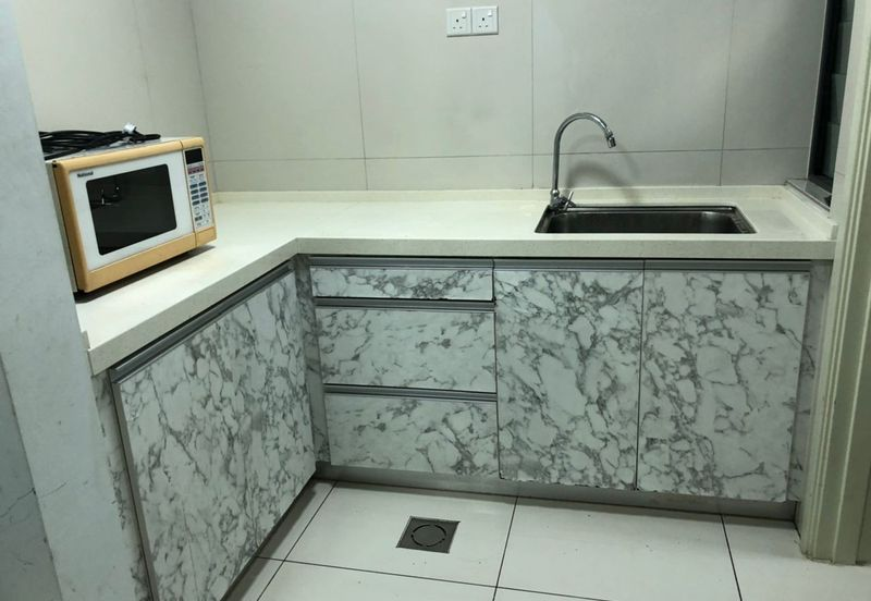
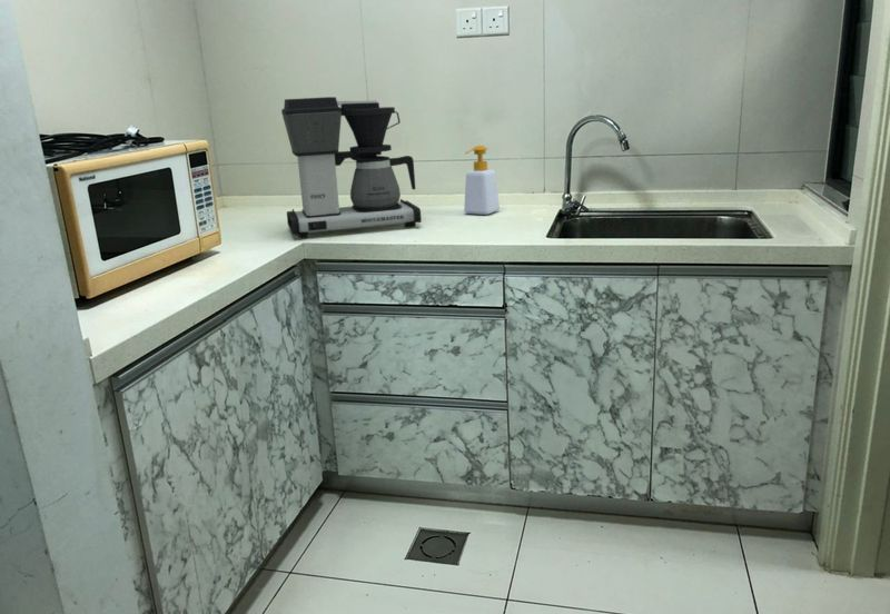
+ soap bottle (477, 180)
+ coffee maker (353, 159)
